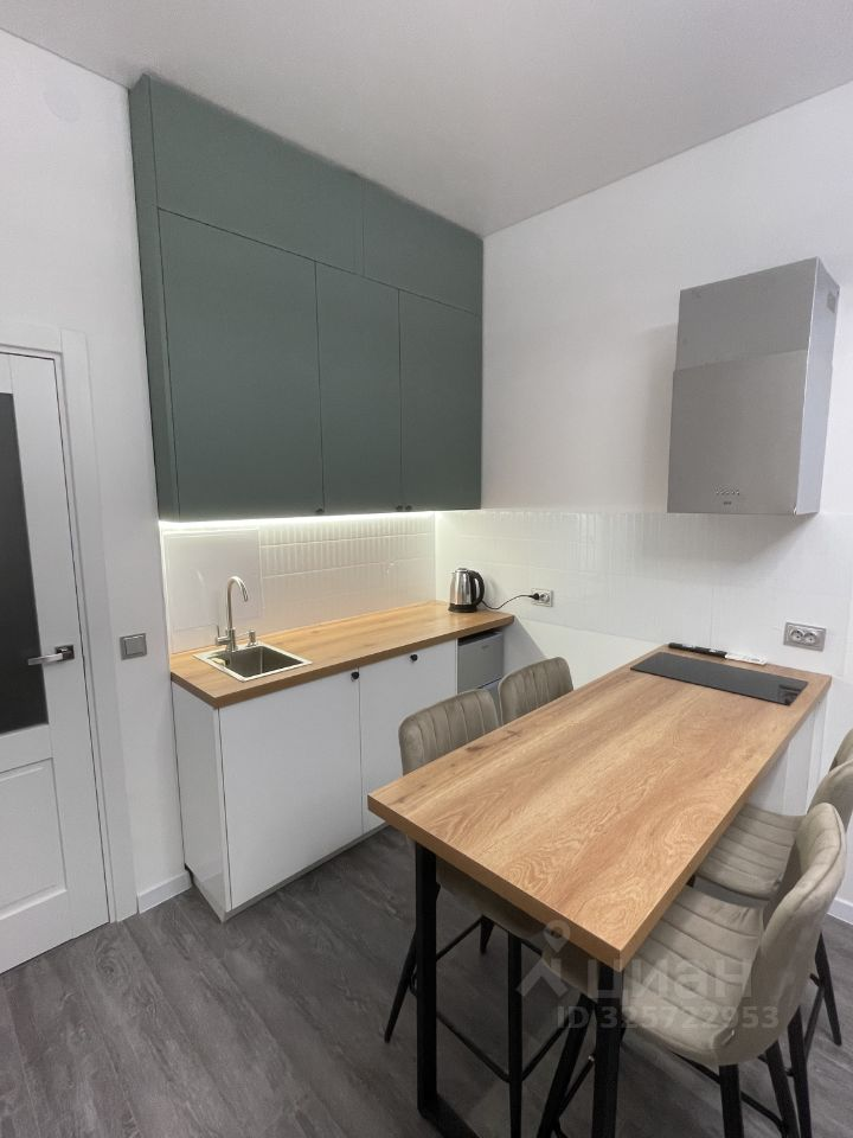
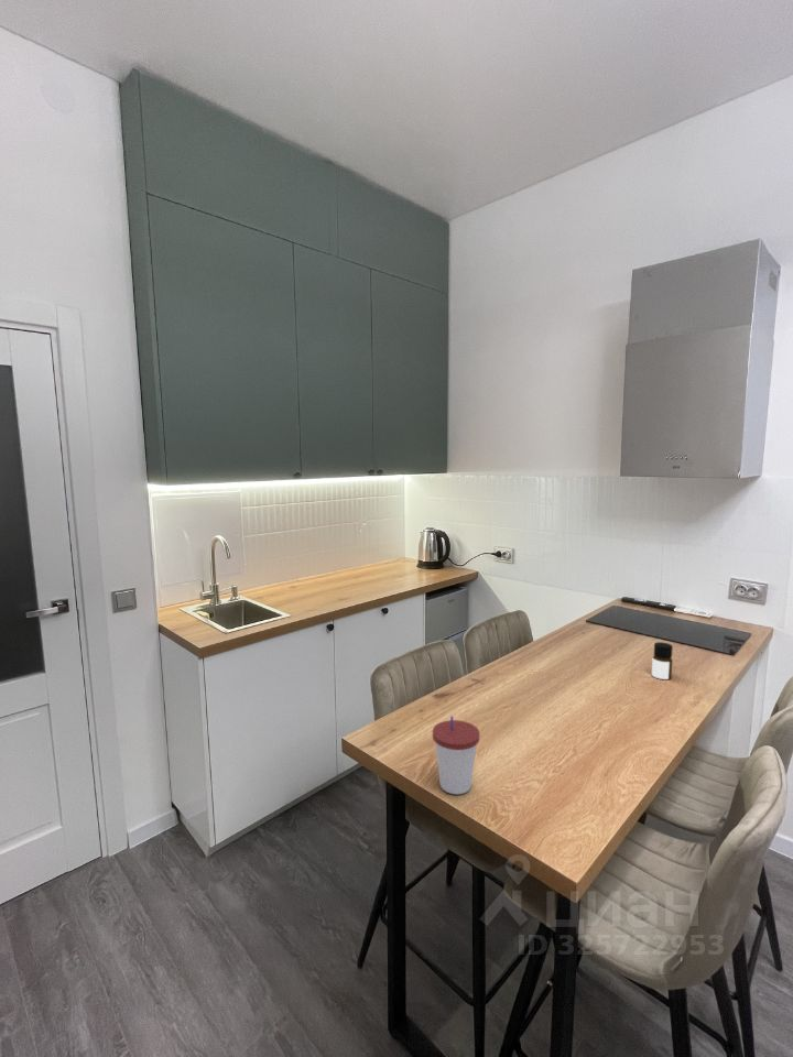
+ cup (455, 751)
+ bottle (662, 660)
